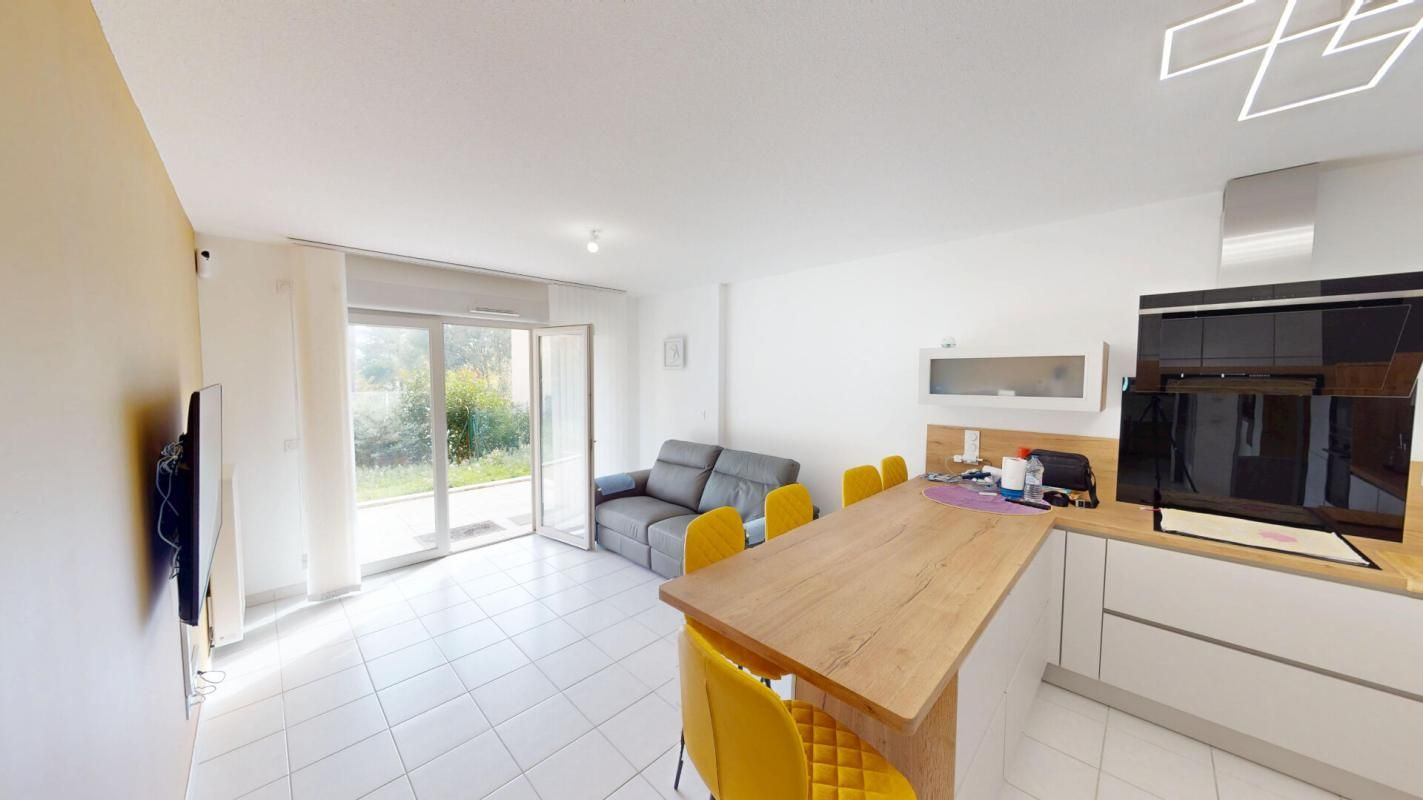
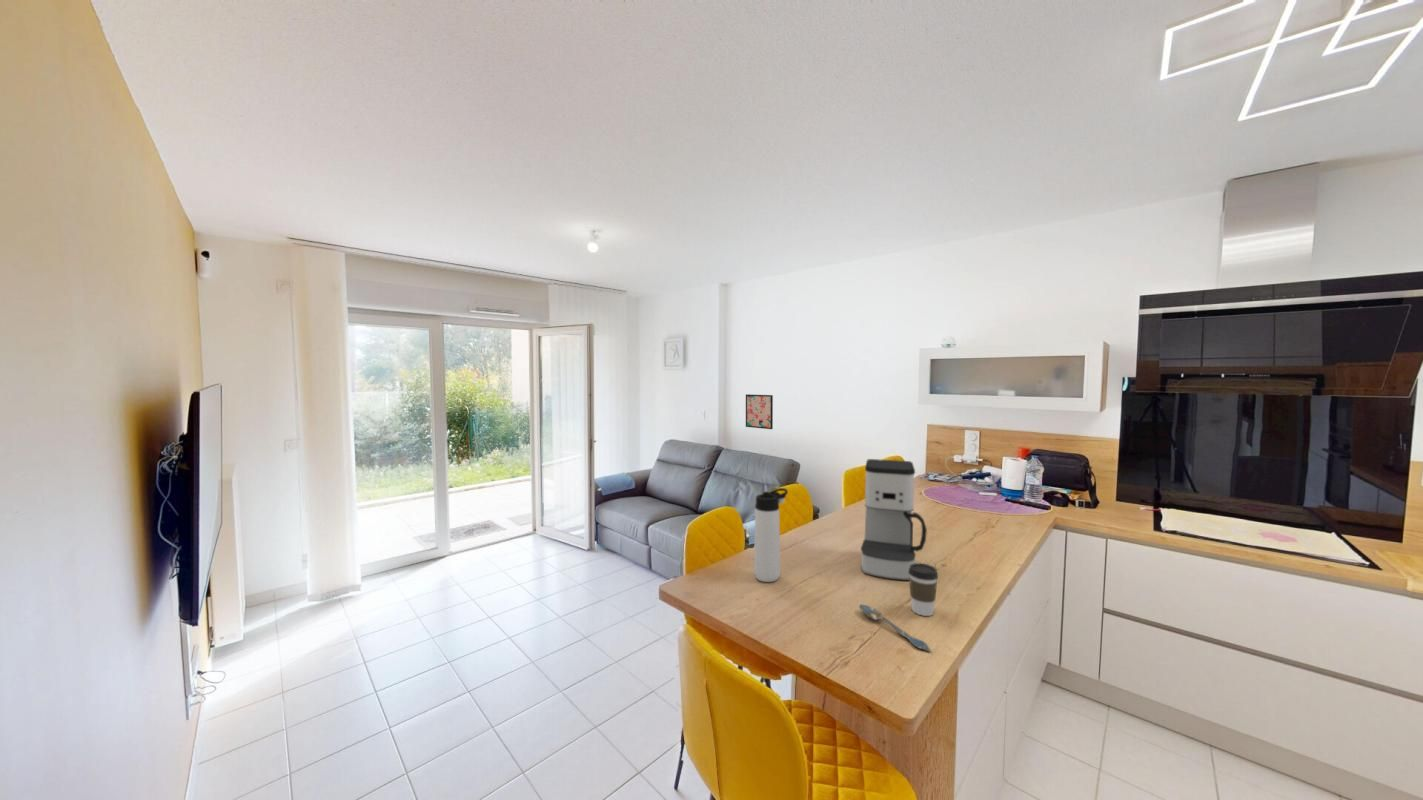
+ coffee cup (922, 589)
+ wall art (758, 411)
+ coffee maker (893, 516)
+ spoon (892, 625)
+ thermos bottle (771, 533)
